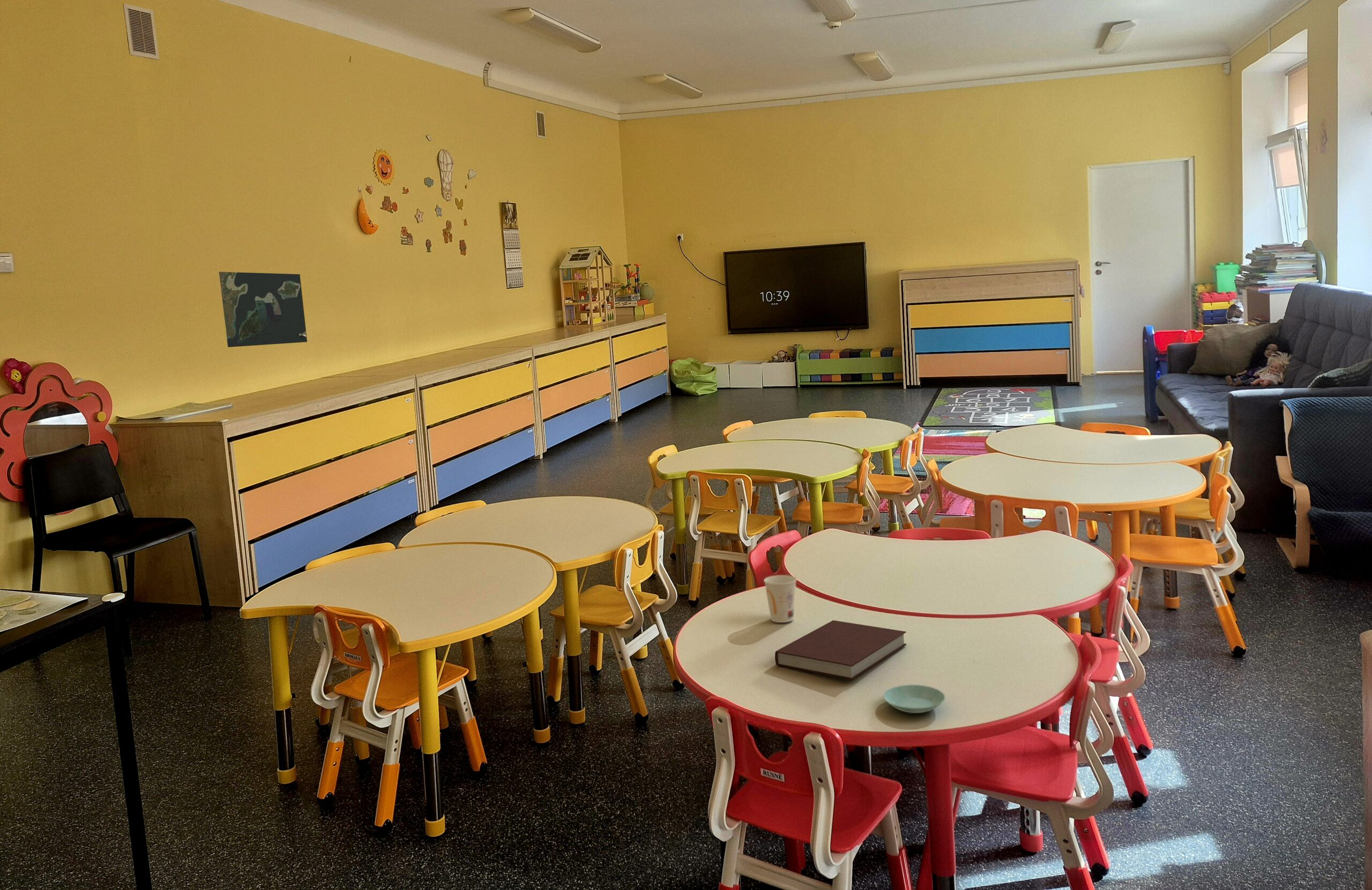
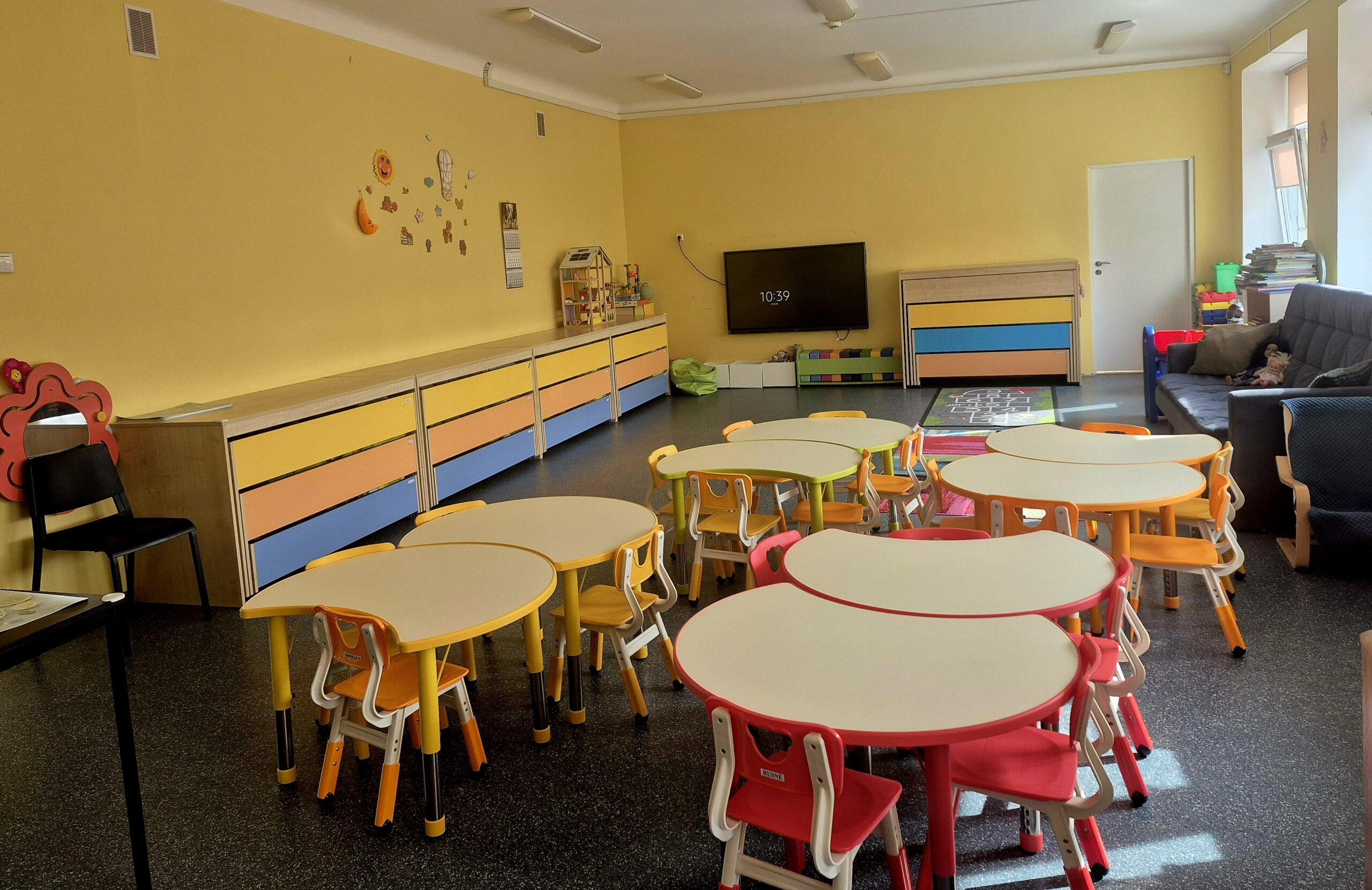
- cup (781, 599)
- saucer (914, 701)
- map (269, 309)
- notebook (841, 648)
